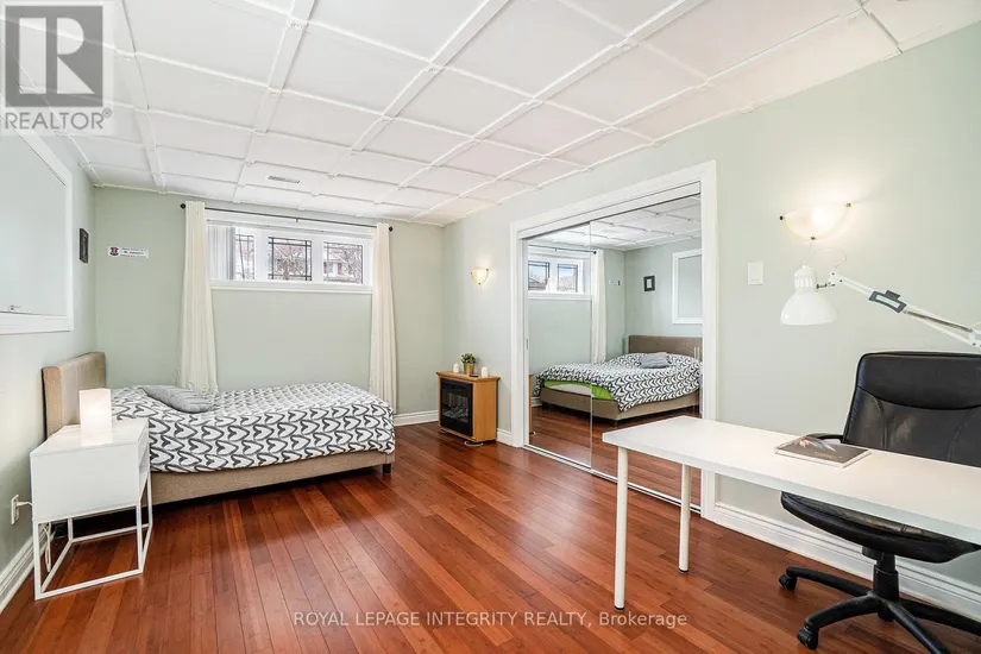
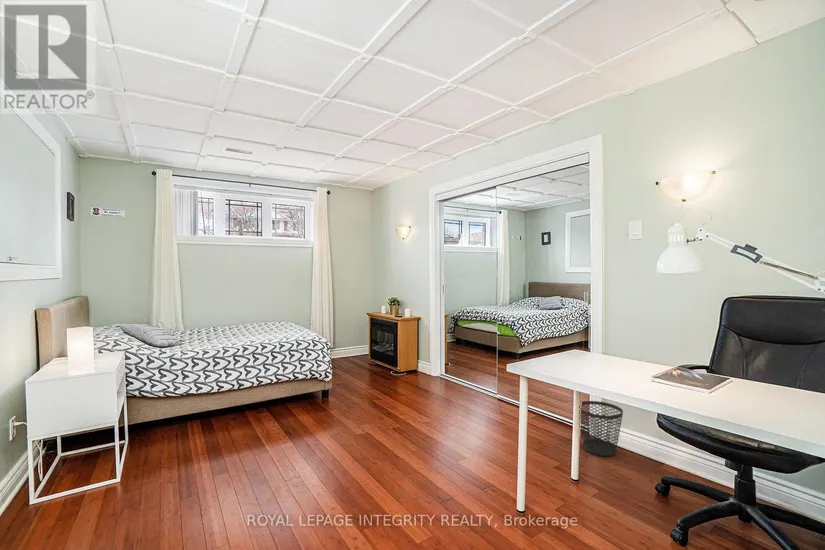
+ wastebasket (599, 428)
